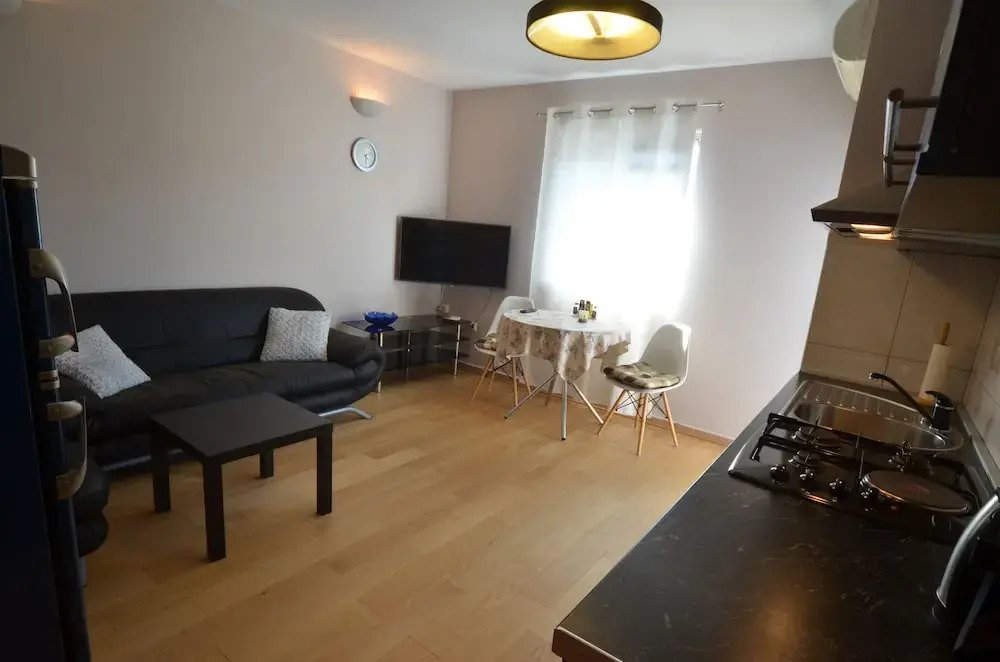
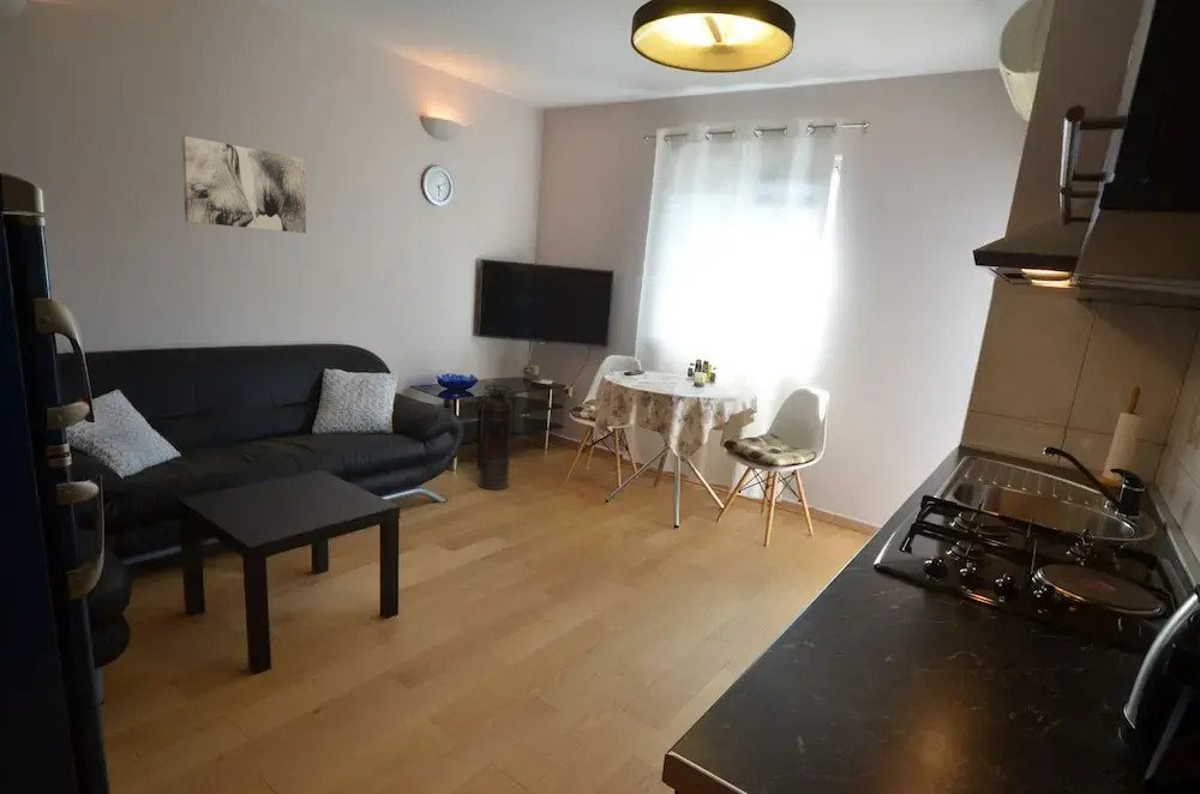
+ wall art (248, 188)
+ fire extinguisher (493, 435)
